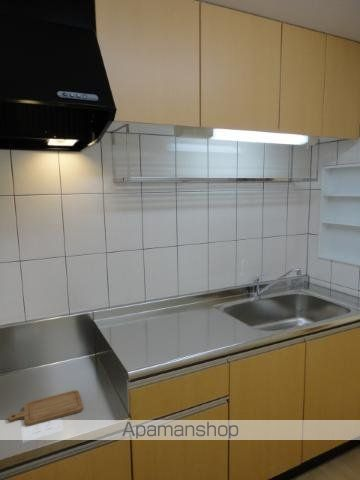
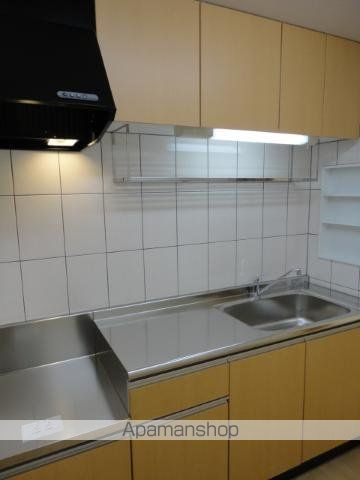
- chopping board (46, 408)
